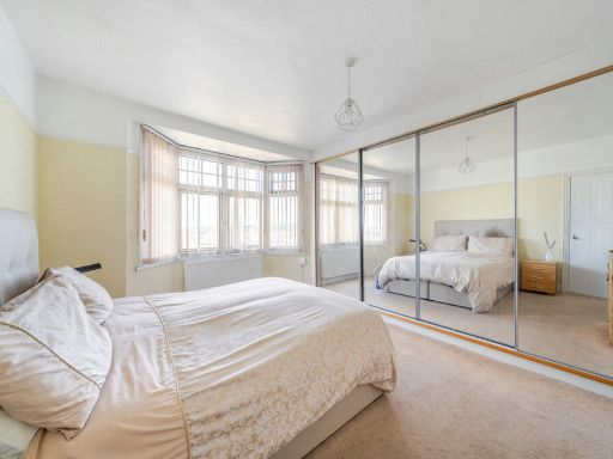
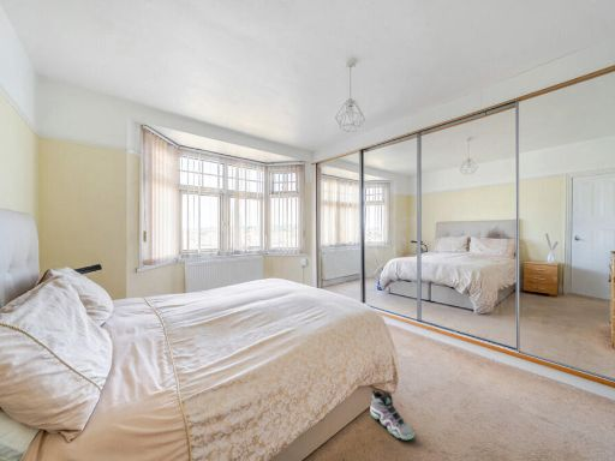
+ sneaker (389, 408)
